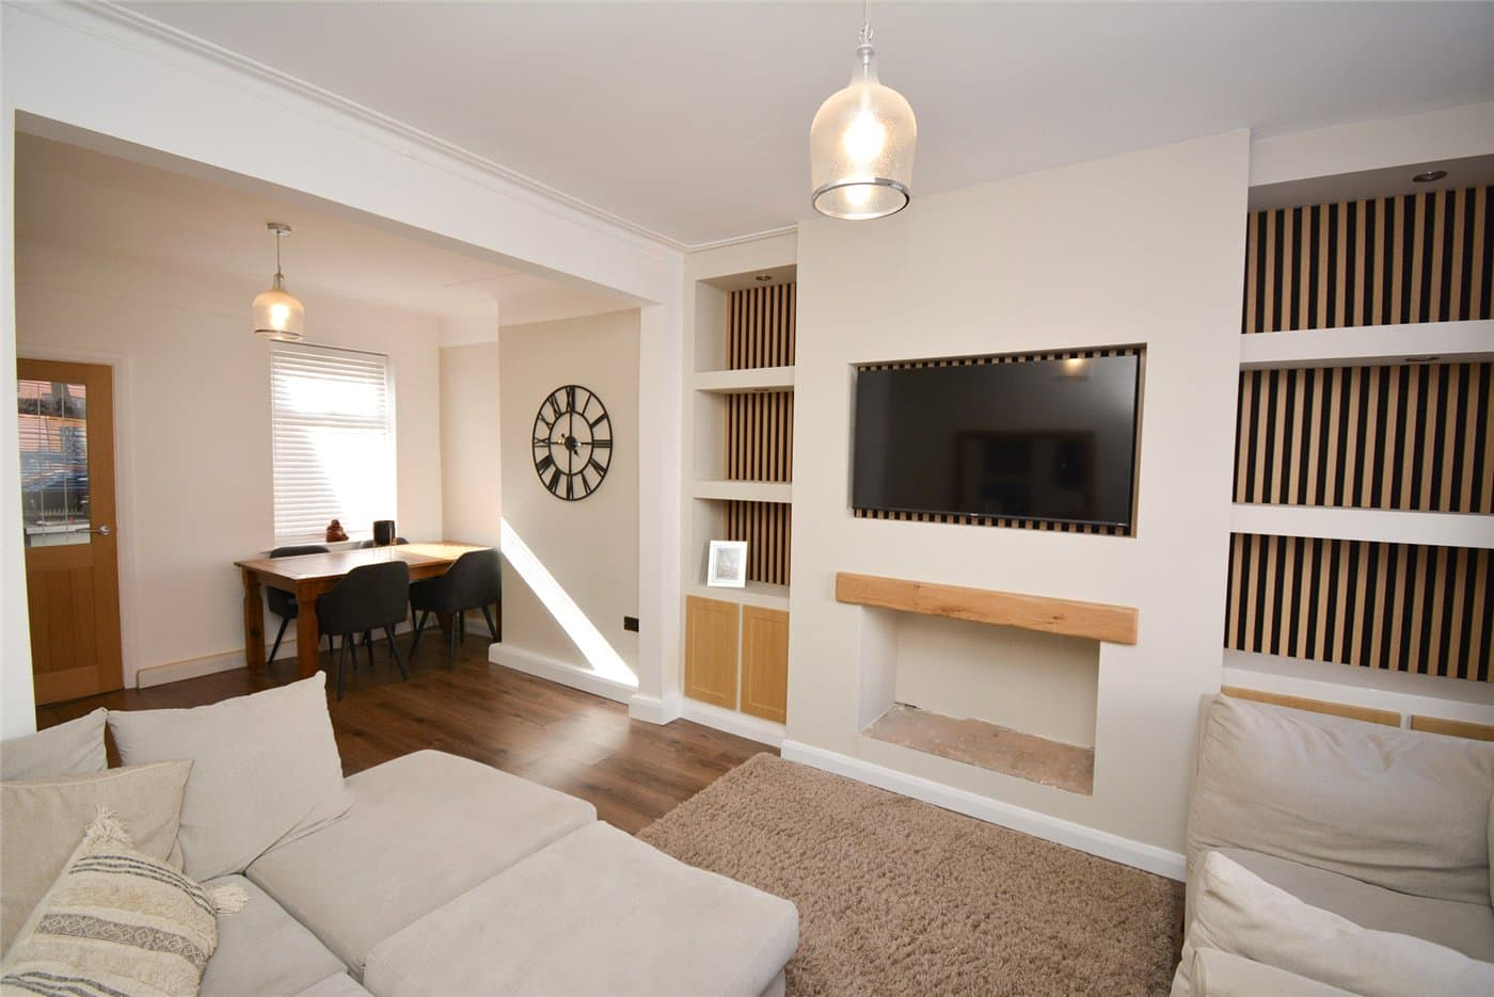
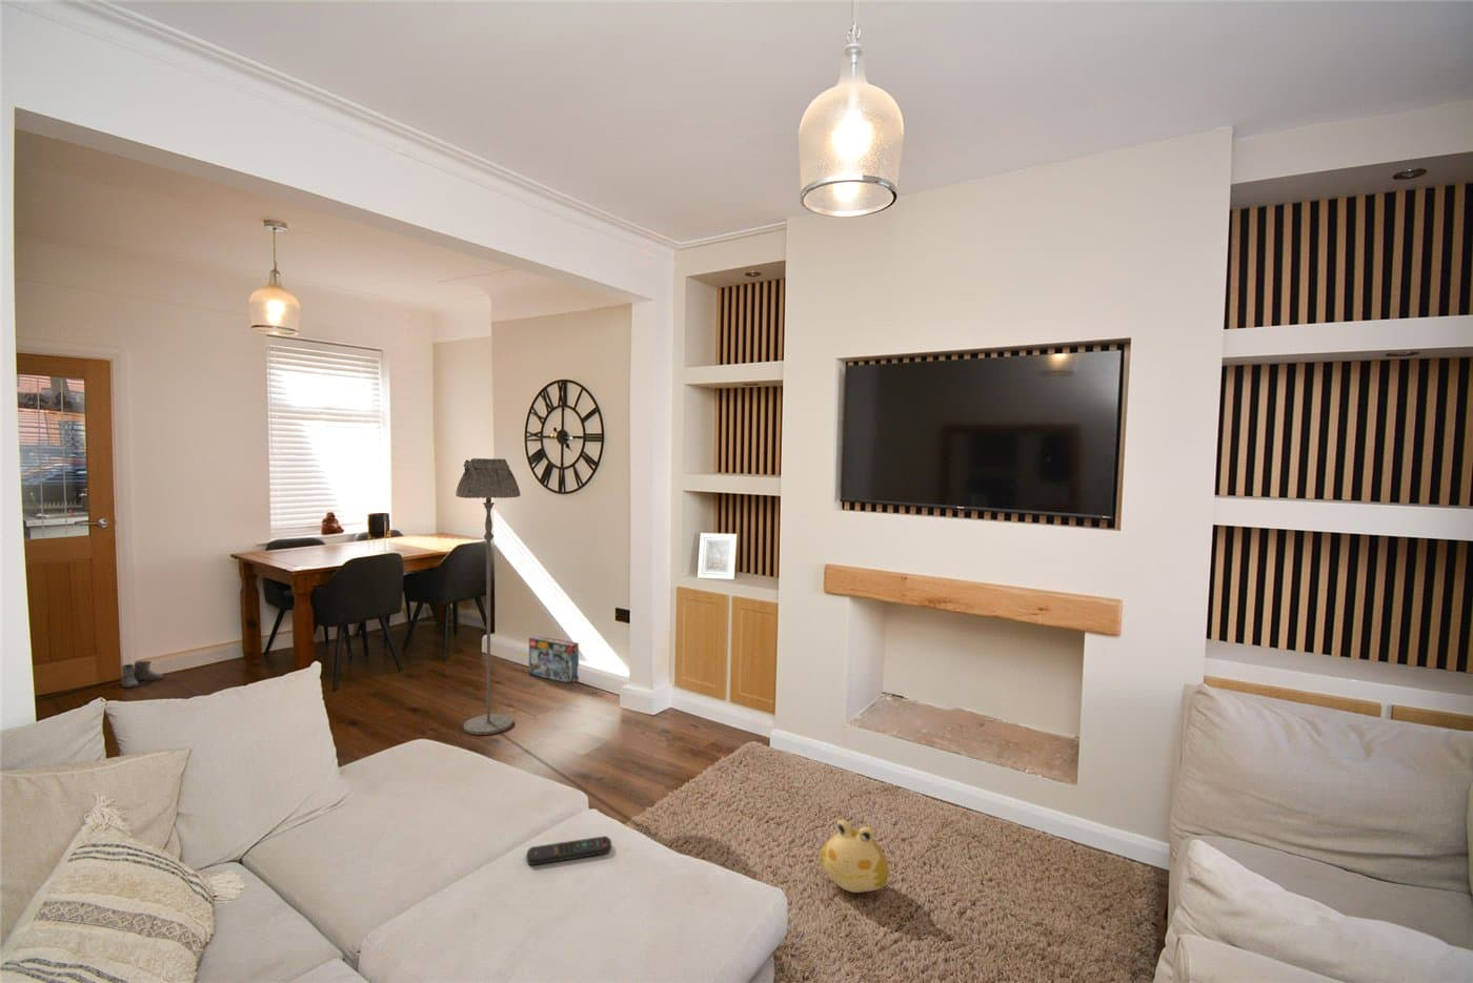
+ box (553, 658)
+ boots (138, 673)
+ remote control (570, 849)
+ floor lamp (488, 592)
+ plush toy (854, 855)
